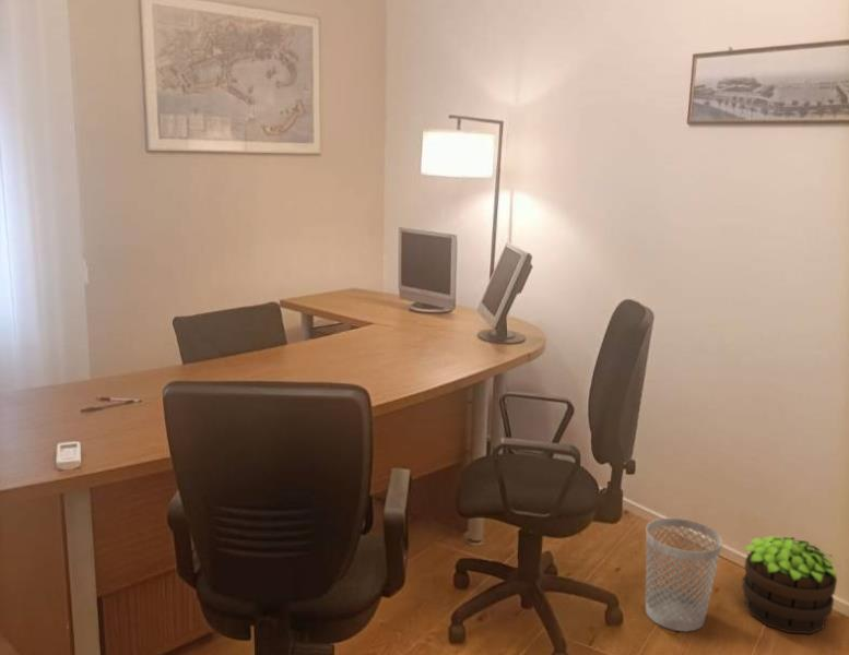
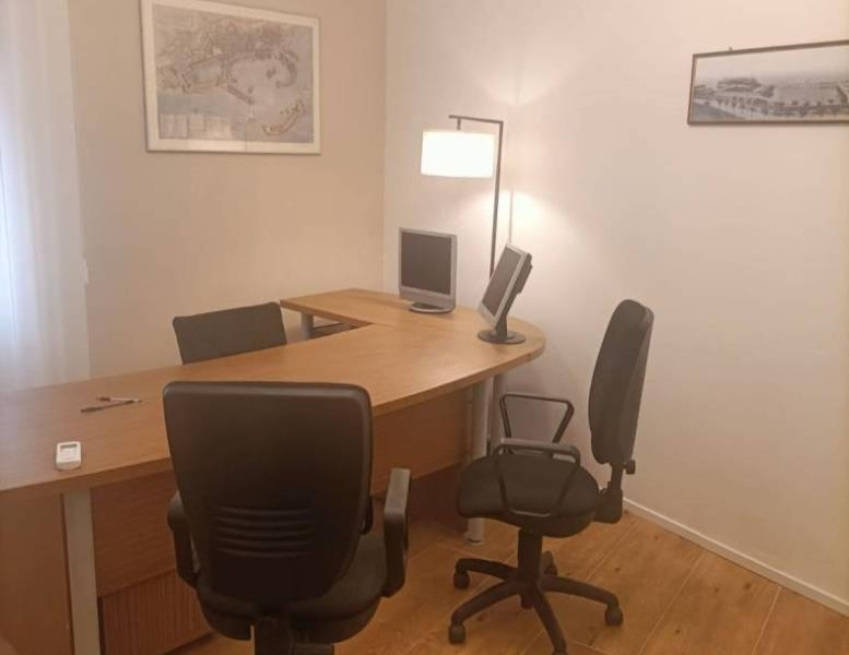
- potted plant (789, 577)
- wastebasket (679, 574)
